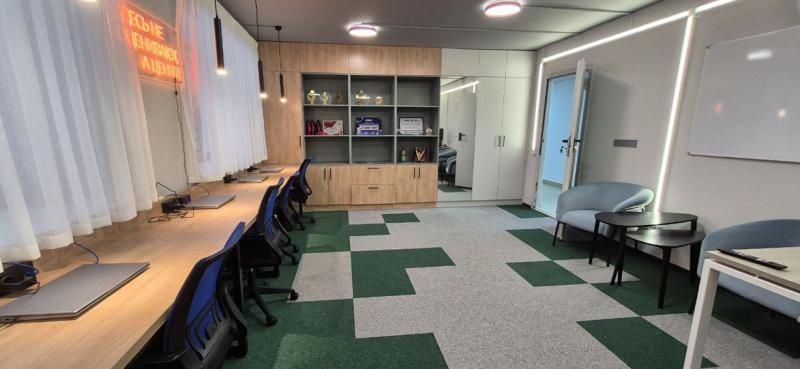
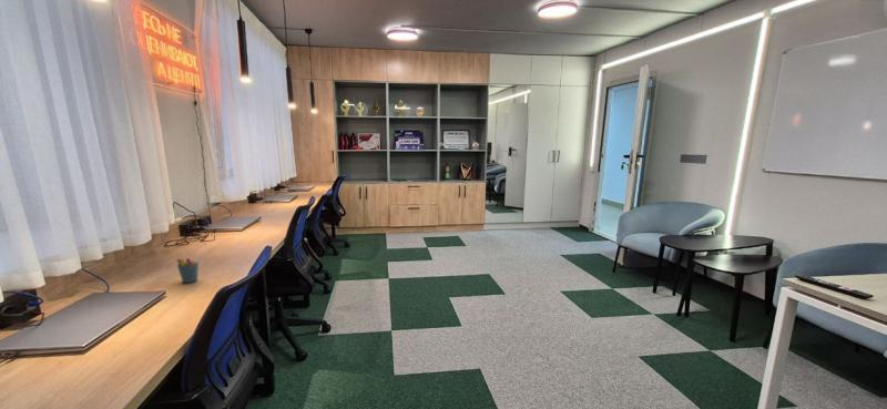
+ pen holder (187, 267)
